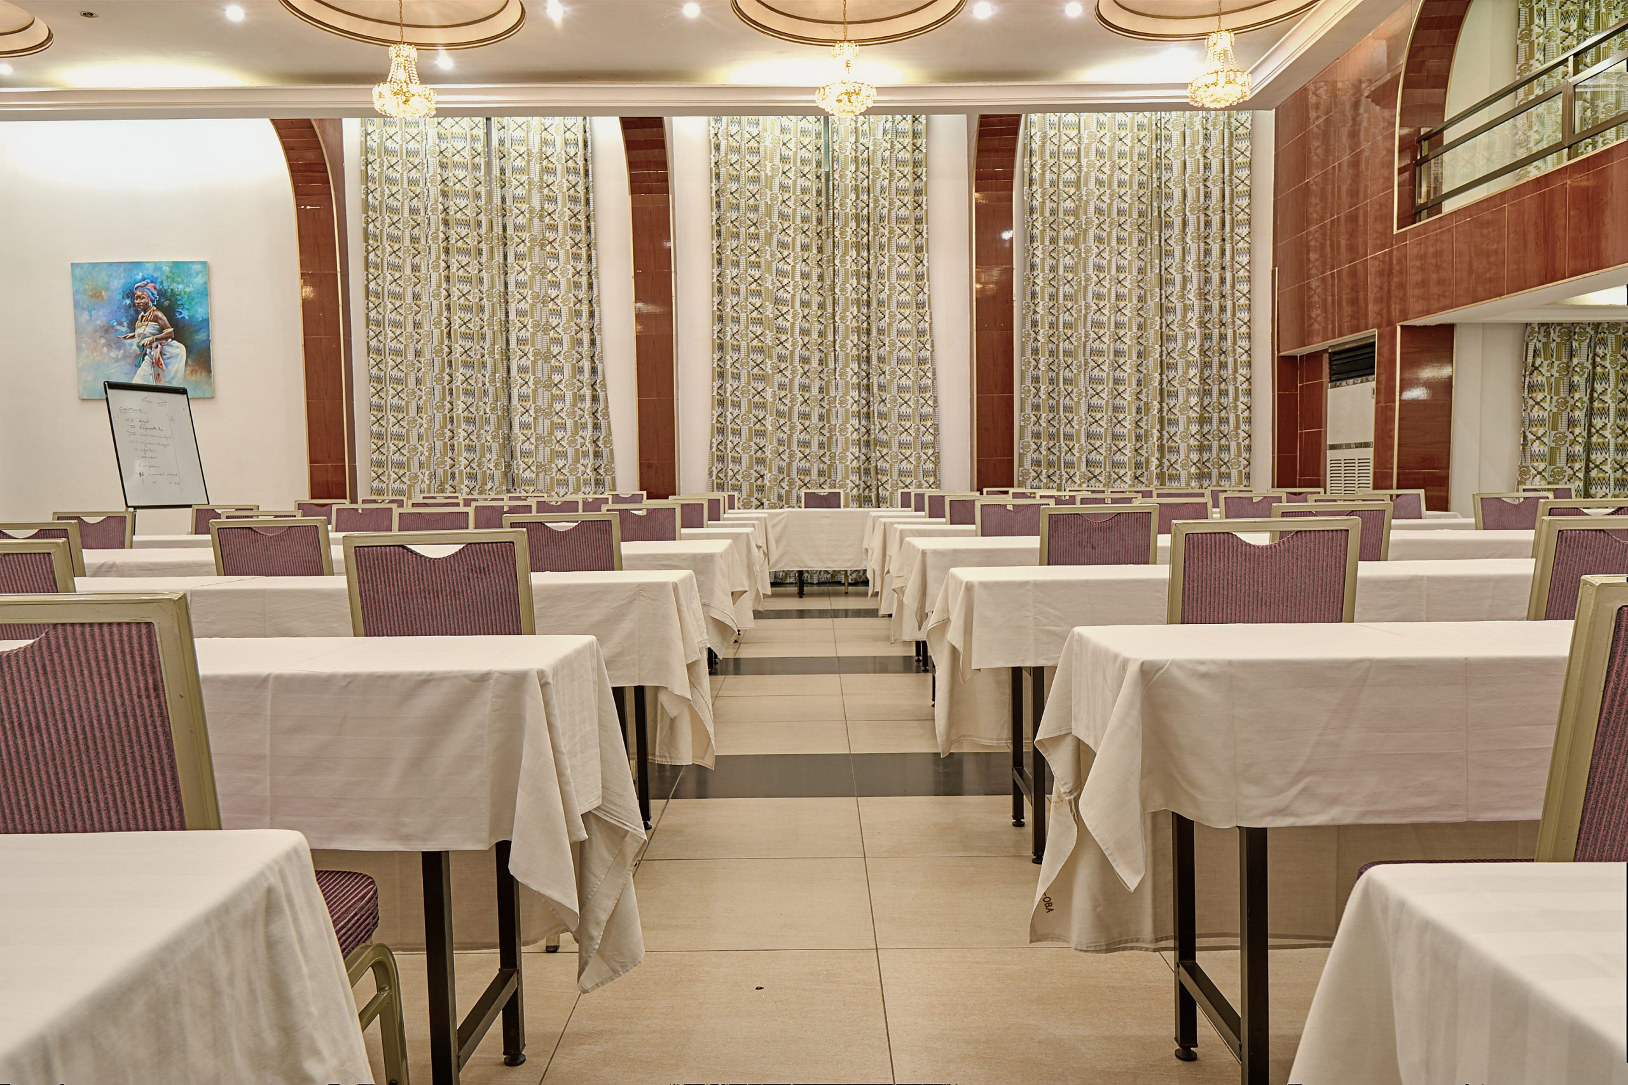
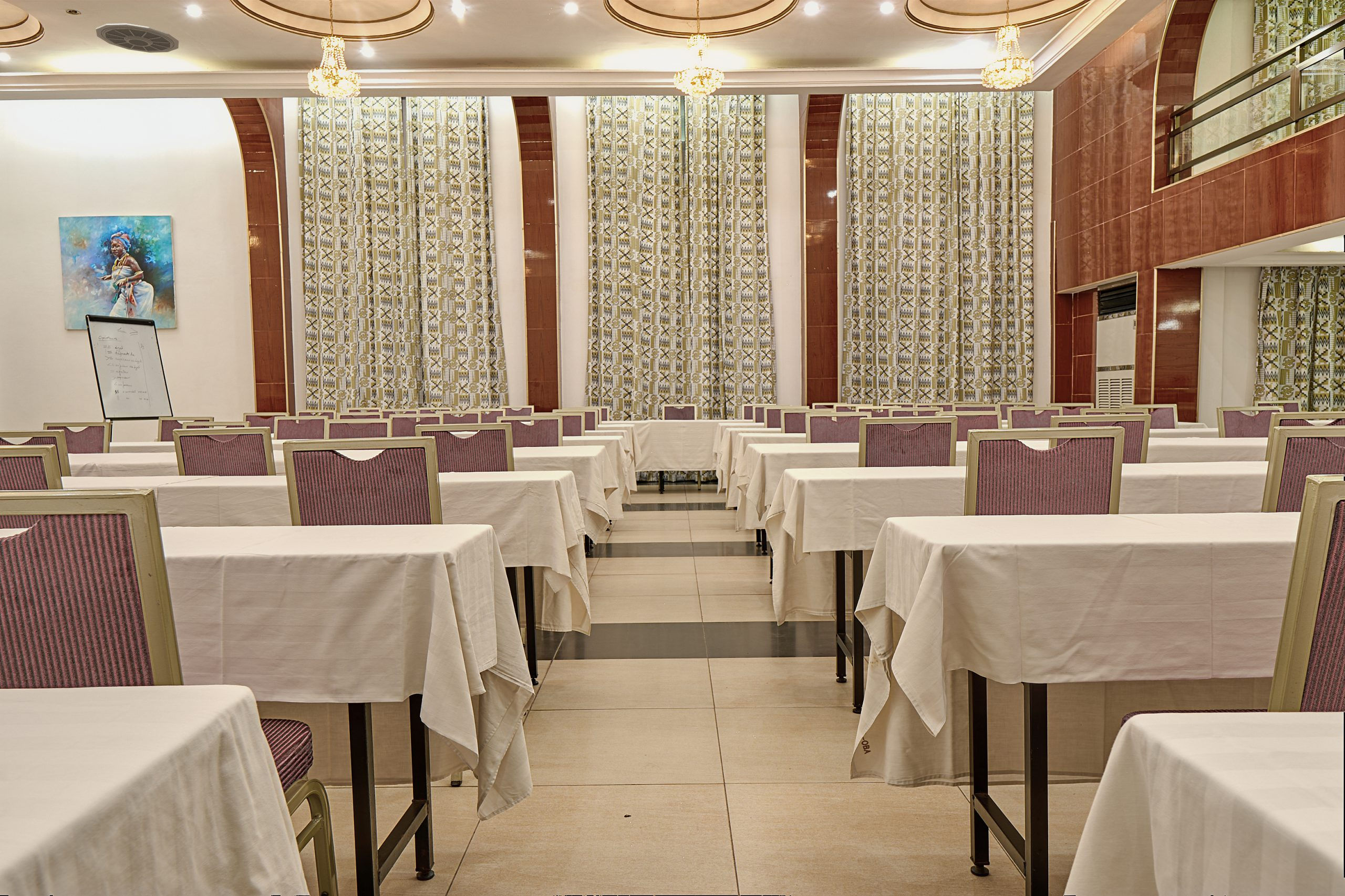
+ ceiling vent (138, 40)
